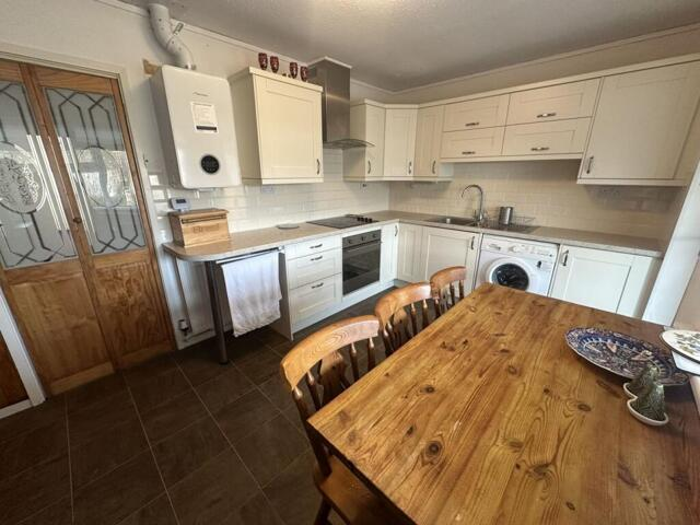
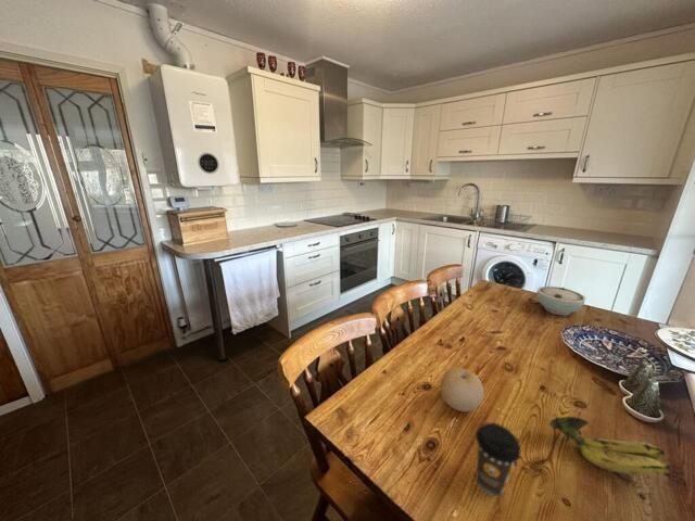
+ banana (603, 444)
+ fruit (460, 390)
+ coffee cup (493, 460)
+ bowl (558, 300)
